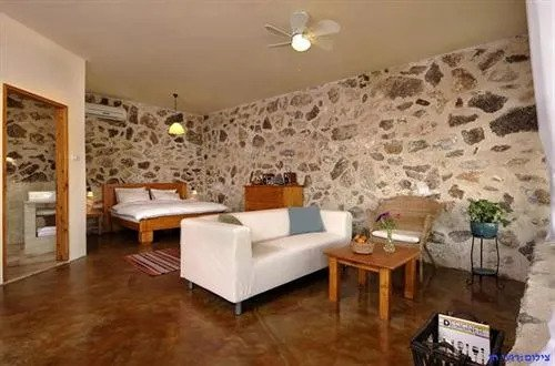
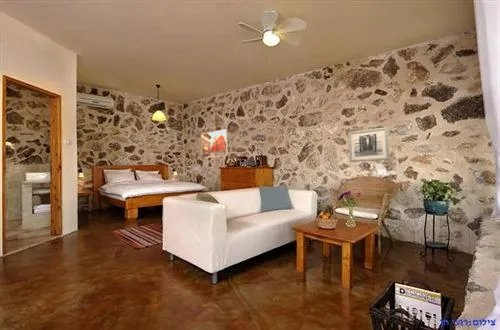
+ wall art (367, 145)
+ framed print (213, 144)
